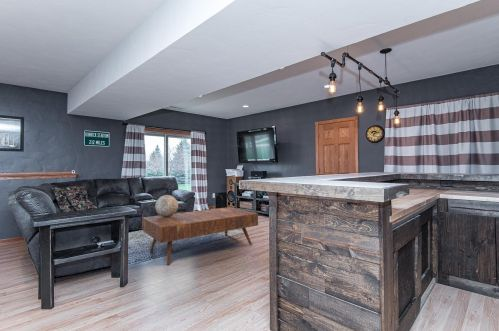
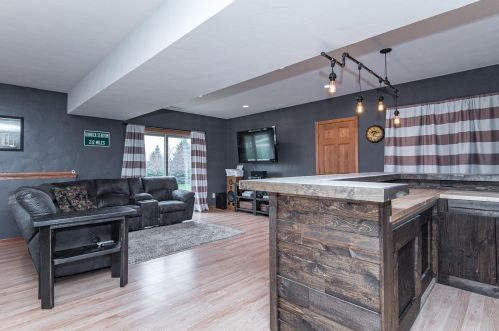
- coffee table (201, 231)
- decorative sphere (166, 205)
